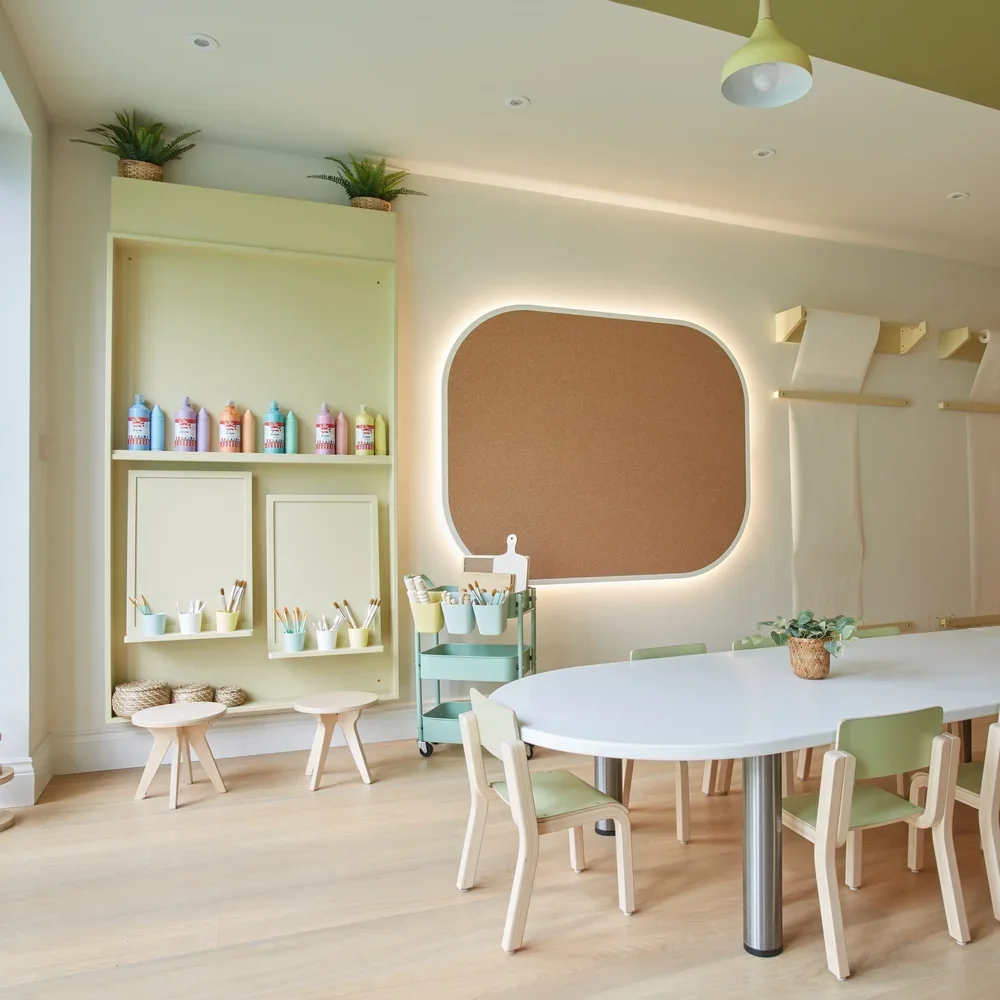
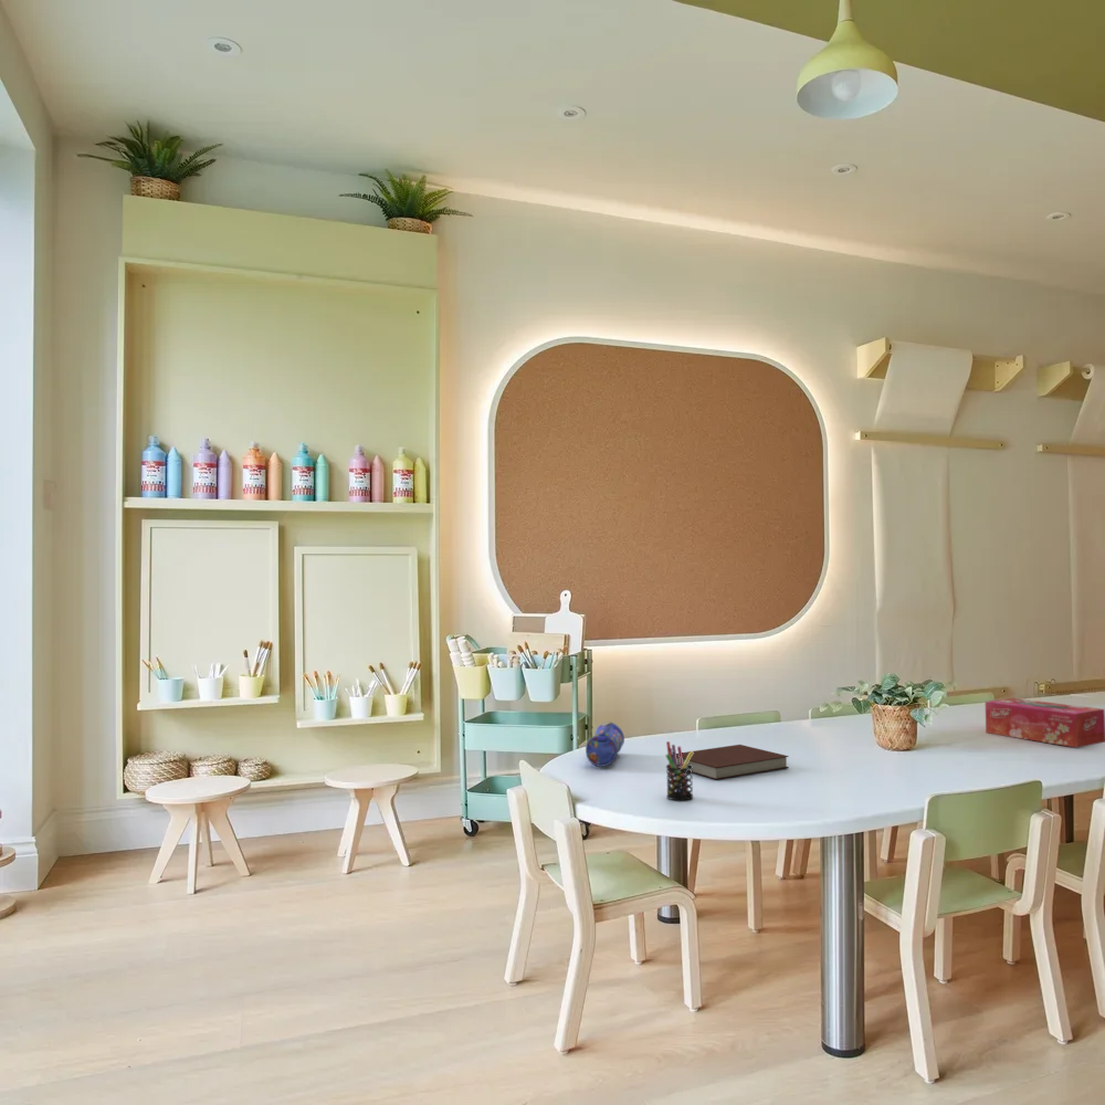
+ pen holder (676, 770)
+ tissue box (1043, 720)
+ pencil case (606, 743)
+ notebook (728, 760)
